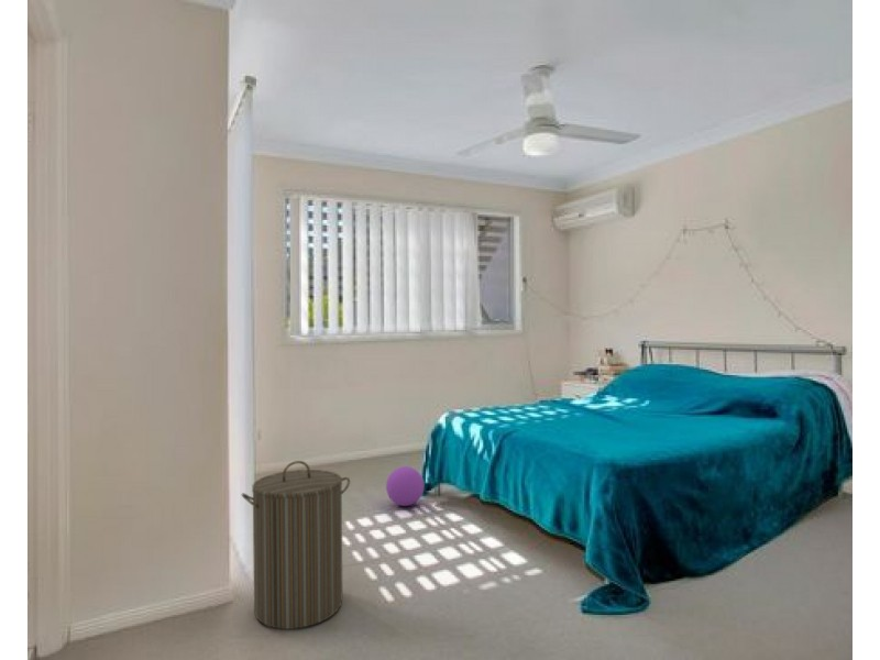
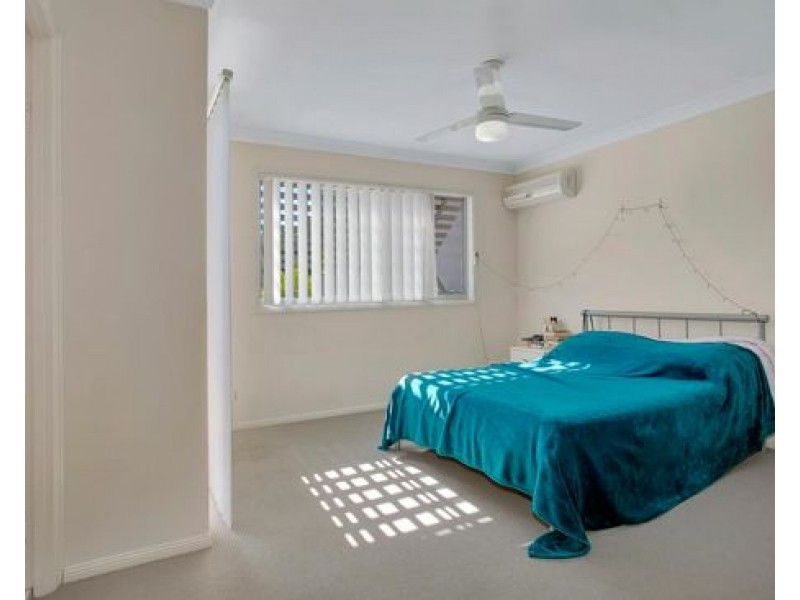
- laundry hamper (298, 532)
- ball (405, 485)
